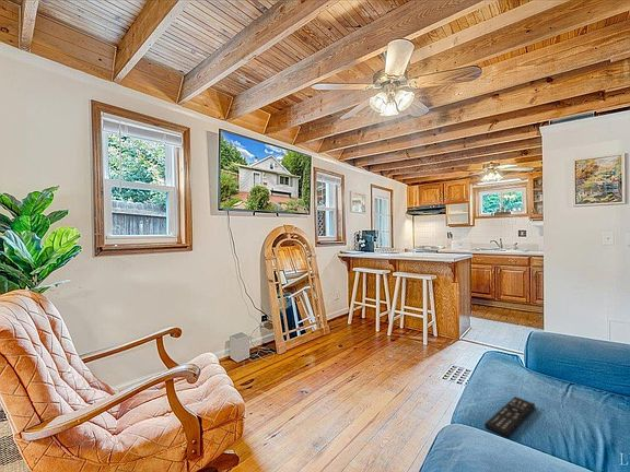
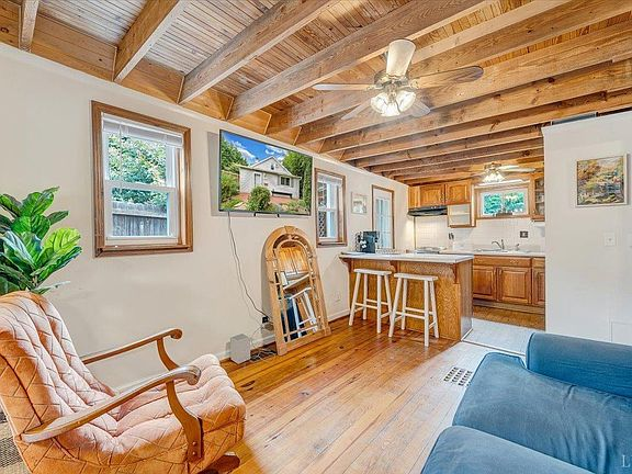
- remote control (511, 414)
